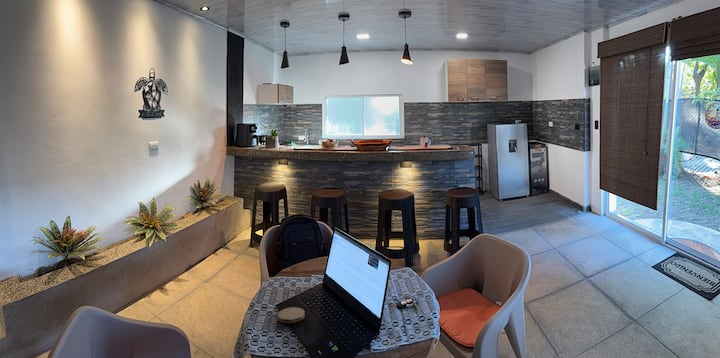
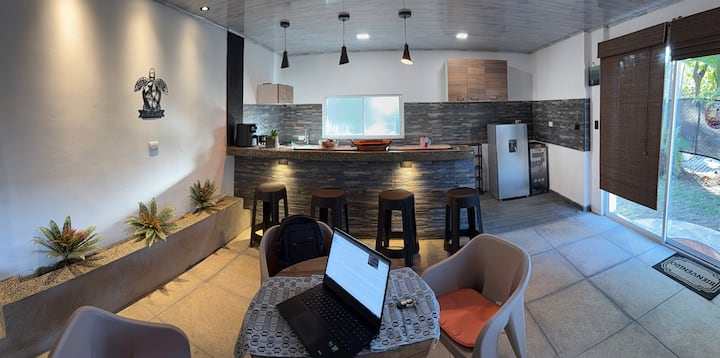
- coaster (291, 314)
